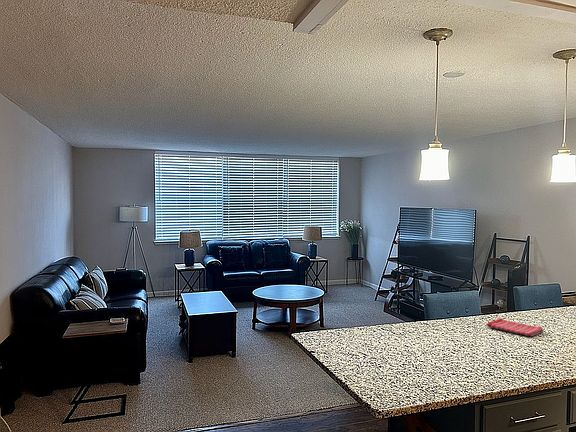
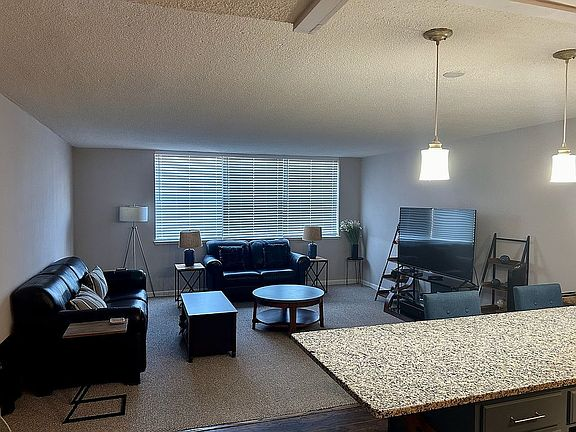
- dish towel (514, 326)
